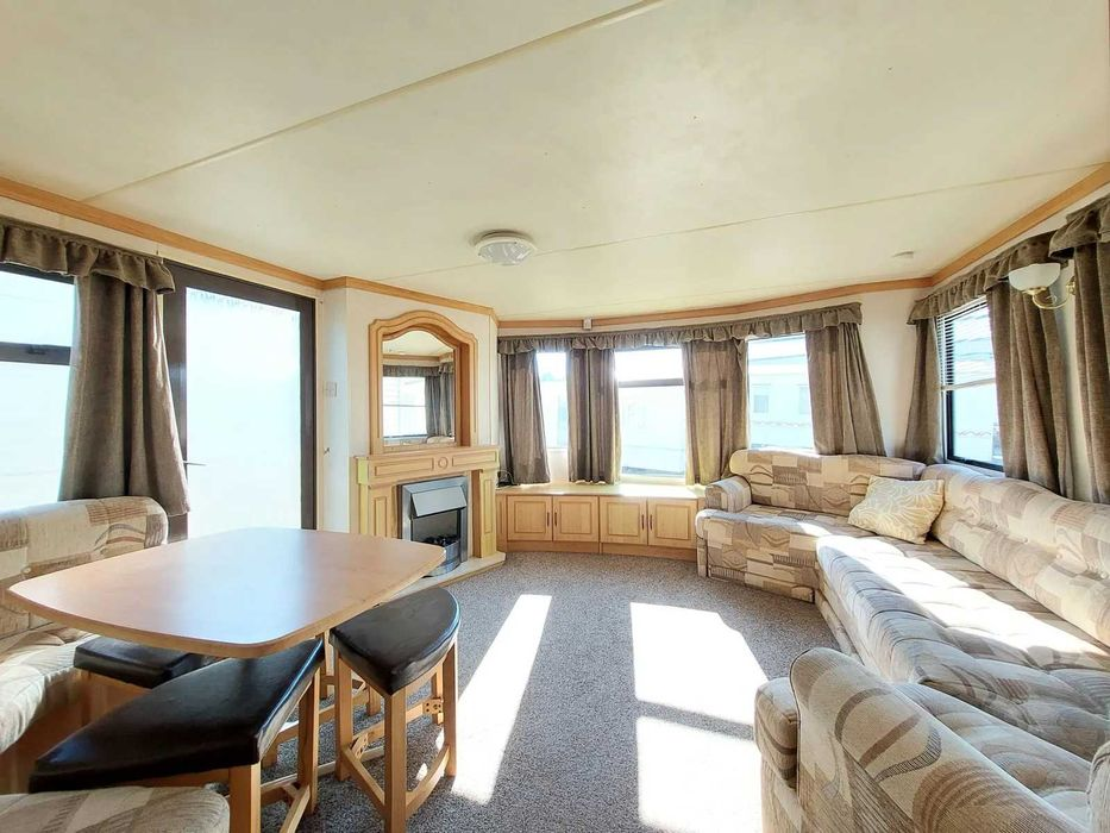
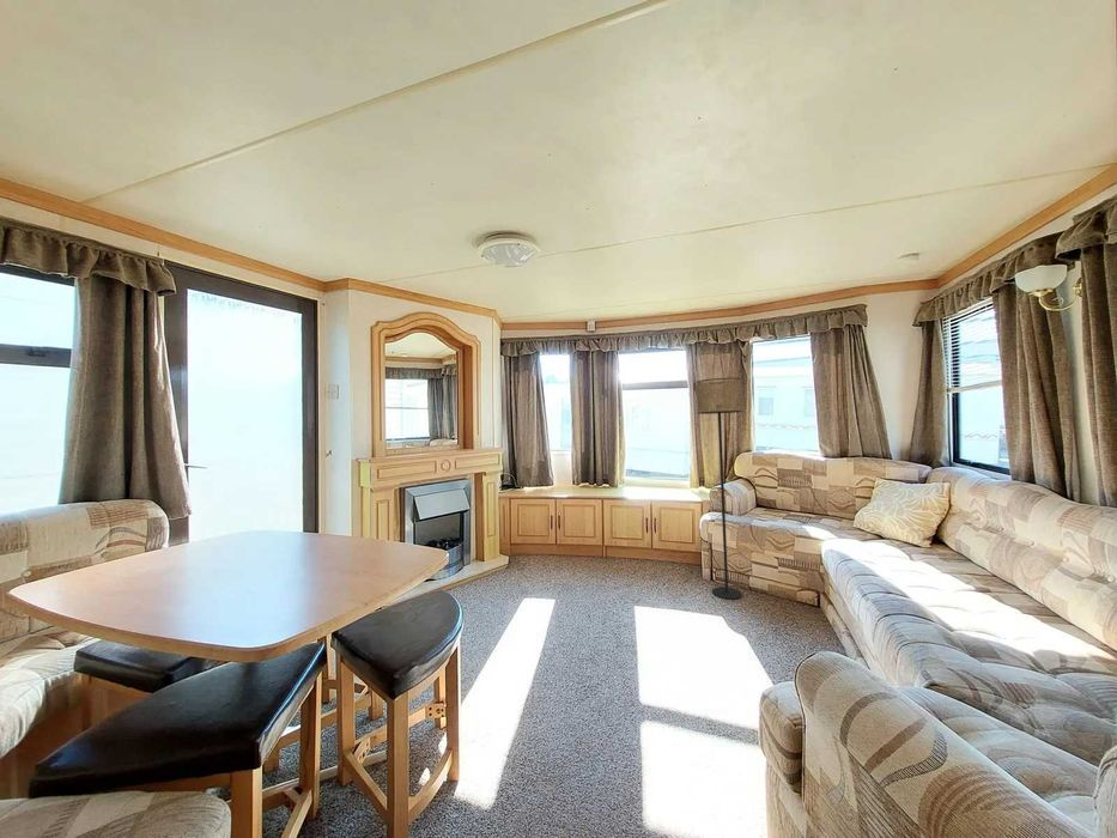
+ floor lamp (722, 486)
